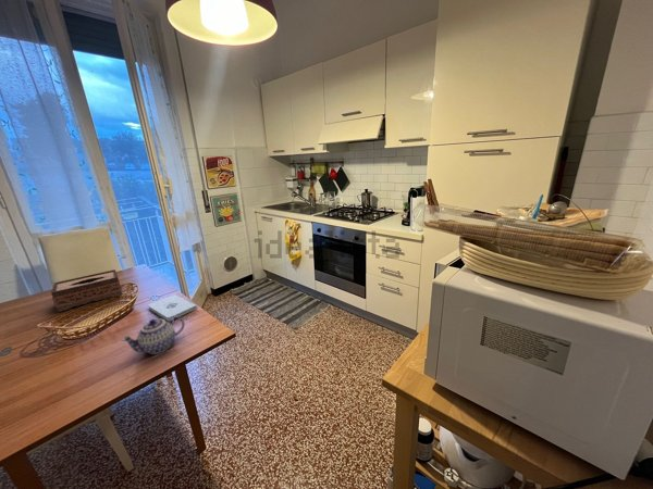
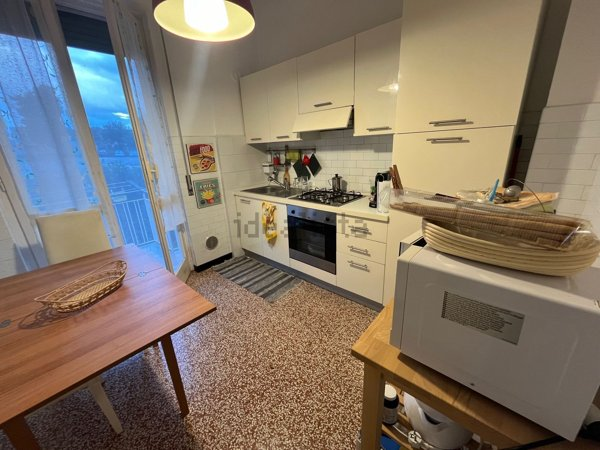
- tissue box (89, 288)
- notepad (172, 306)
- teapot (156, 334)
